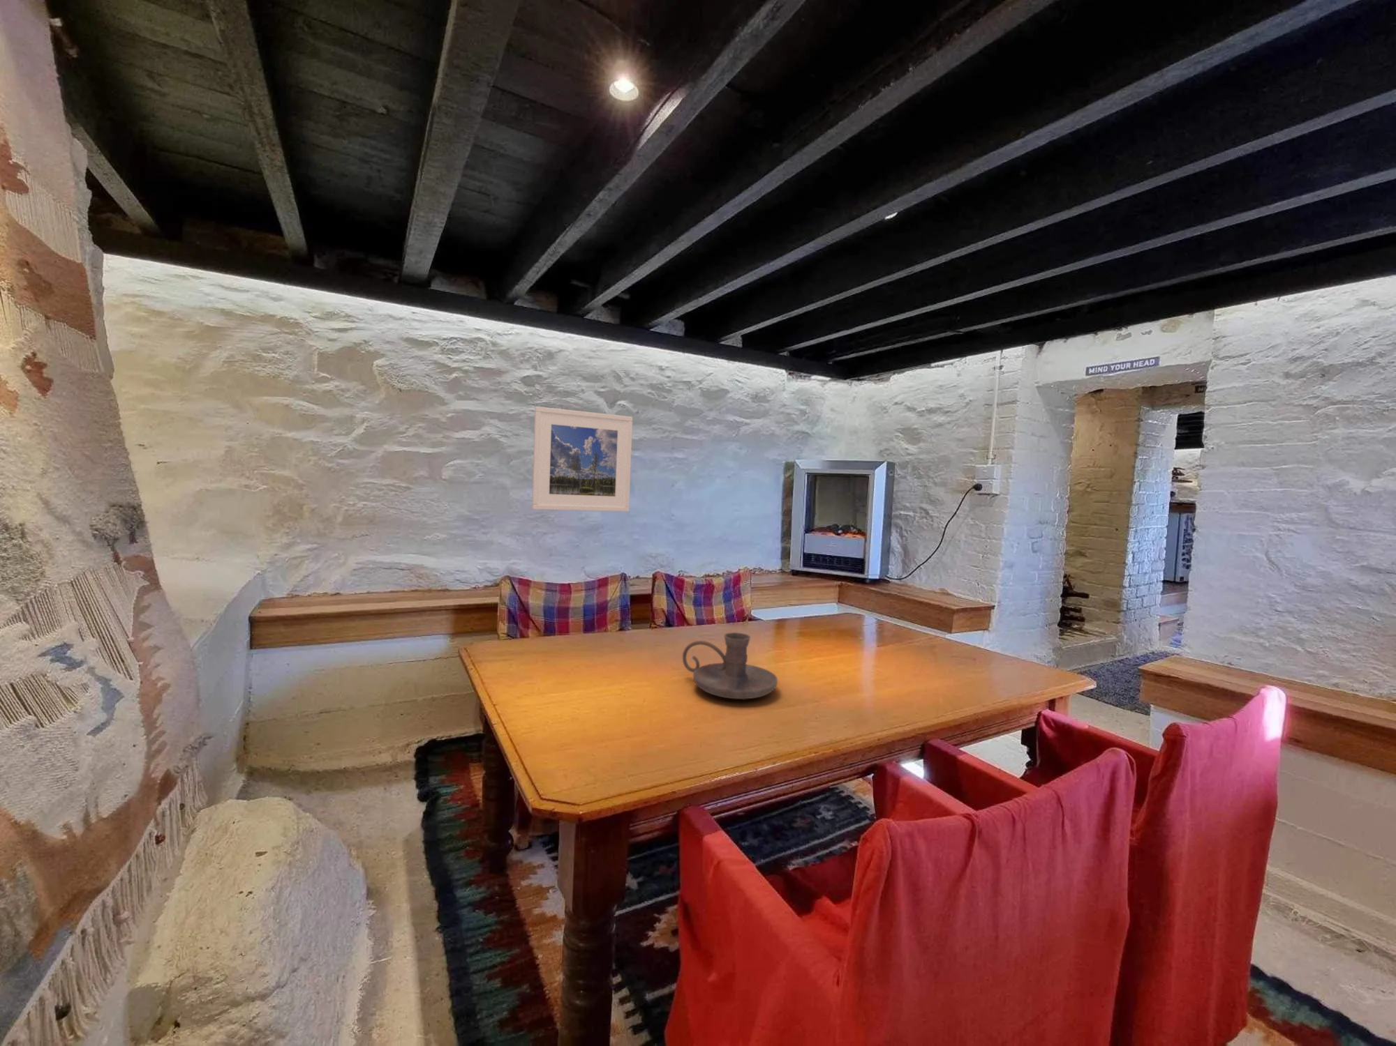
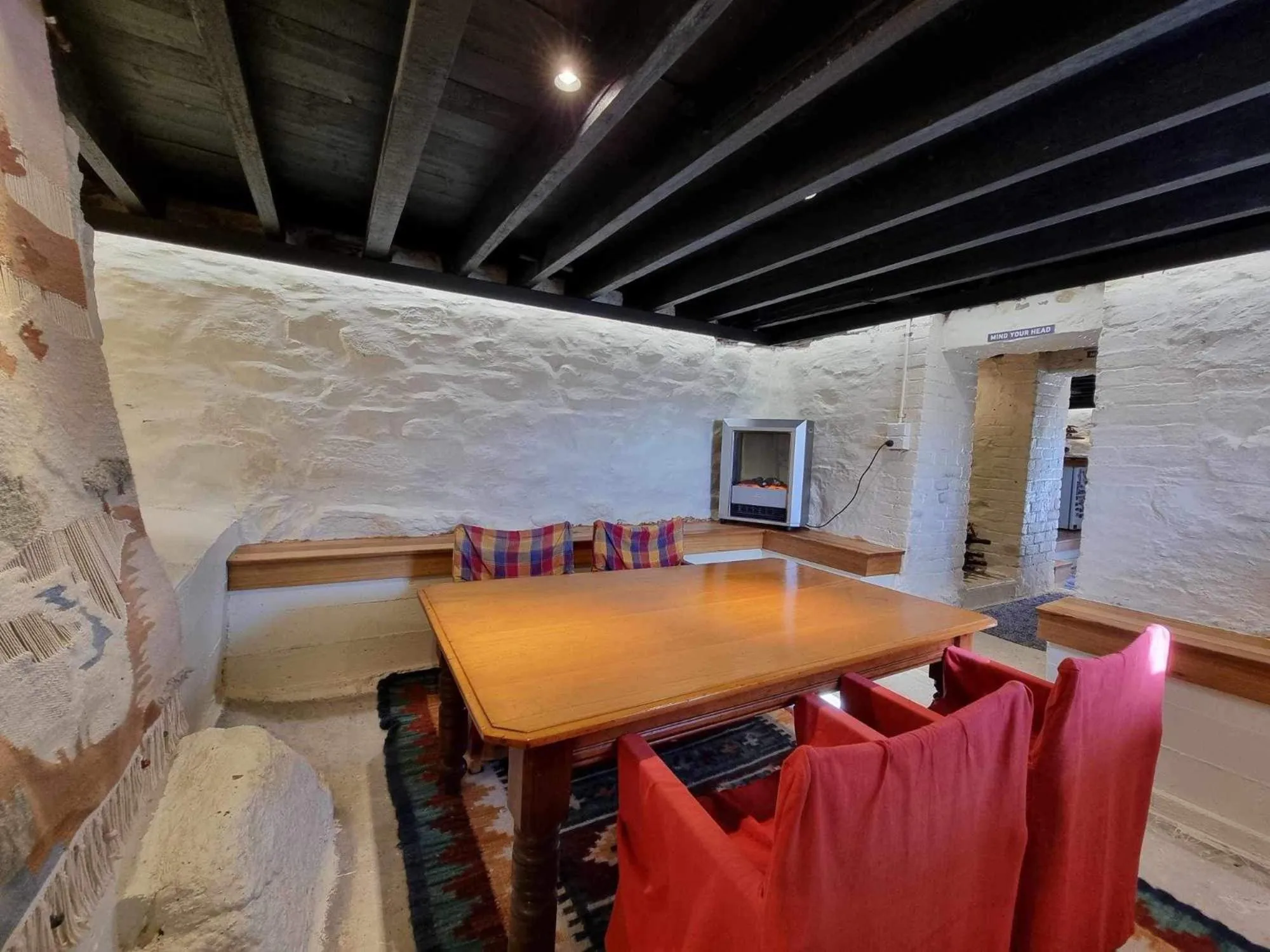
- candle holder (727, 661)
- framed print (584, 461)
